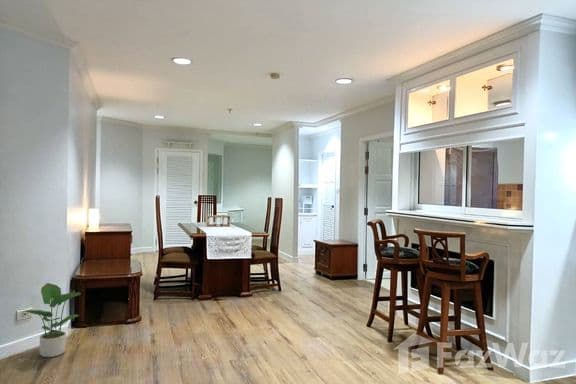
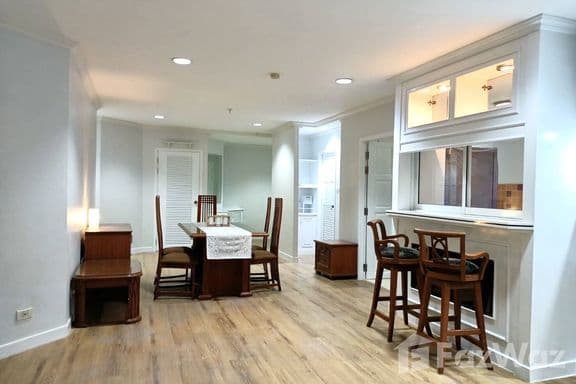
- potted plant (51, 321)
